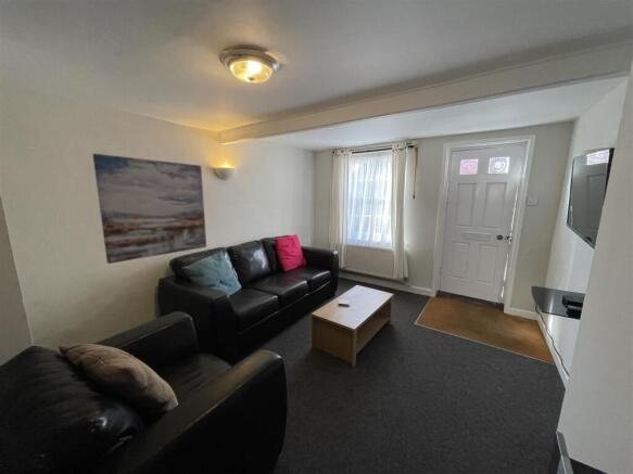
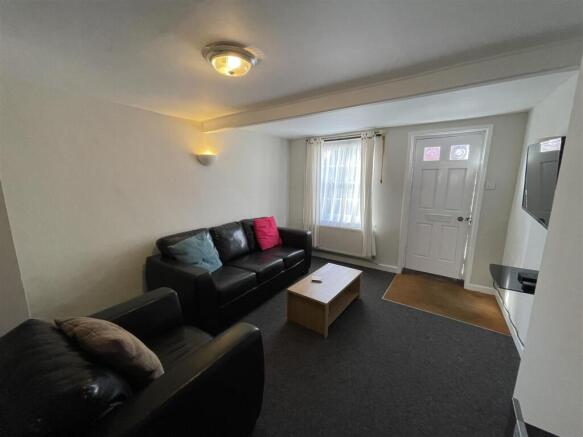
- wall art (160, 208)
